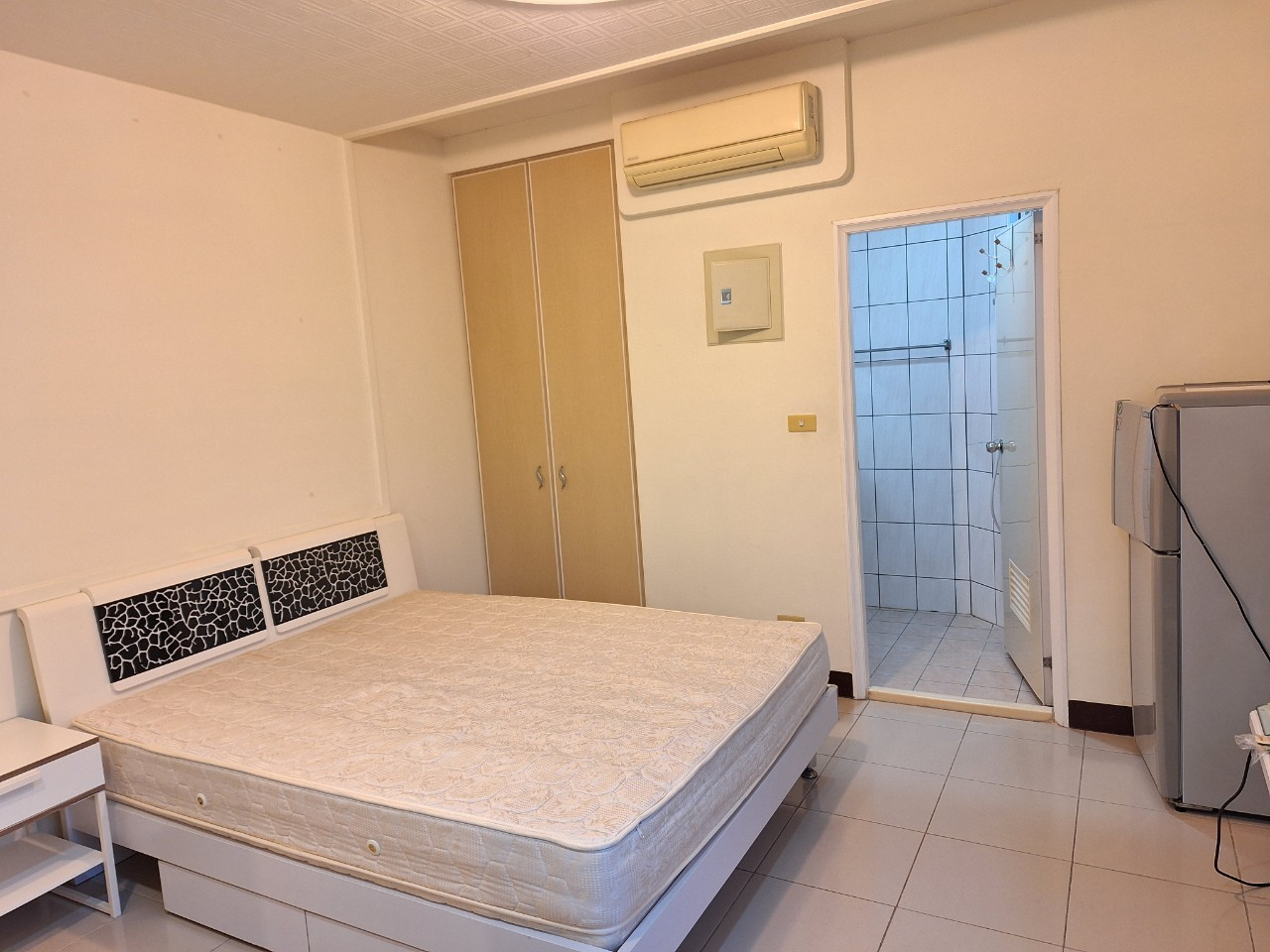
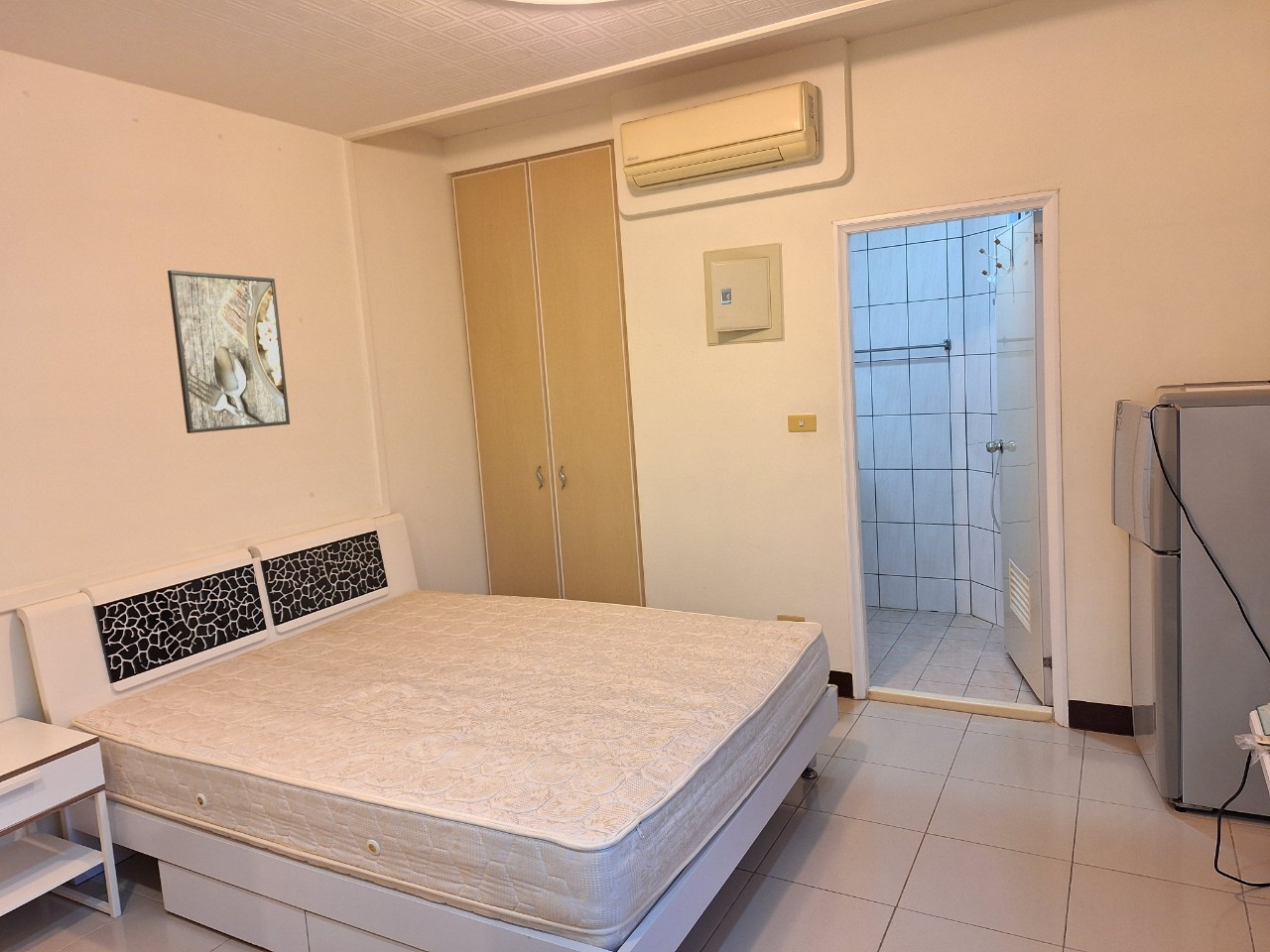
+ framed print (232, 352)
